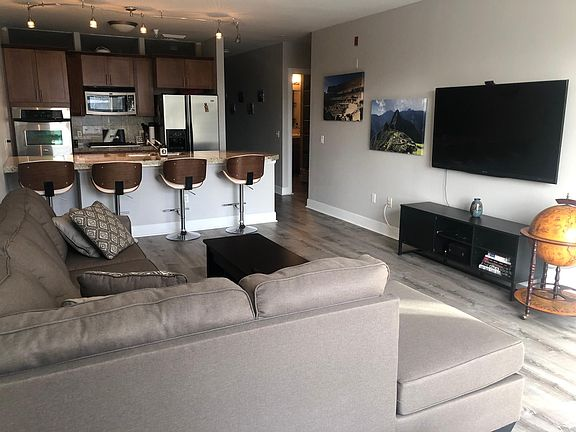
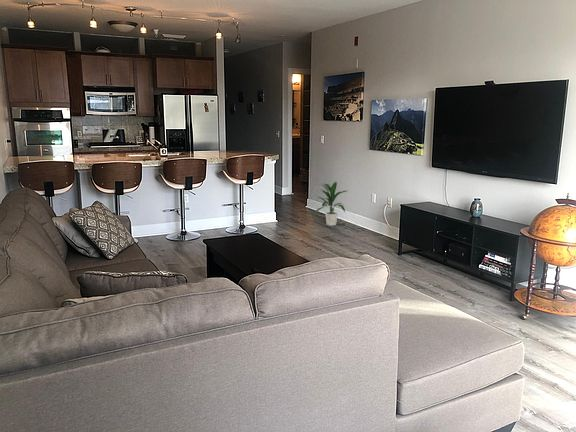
+ indoor plant (329, 202)
